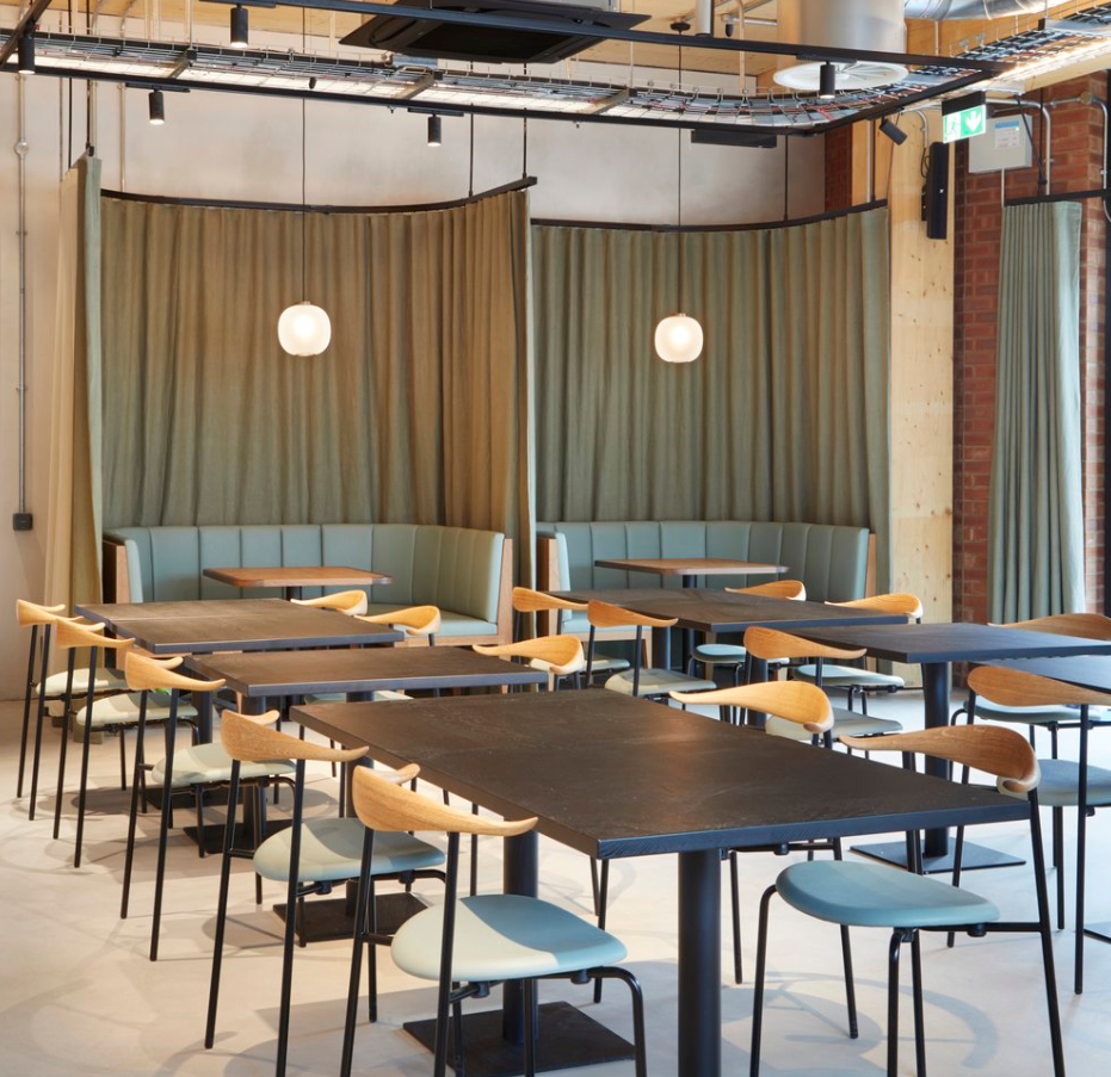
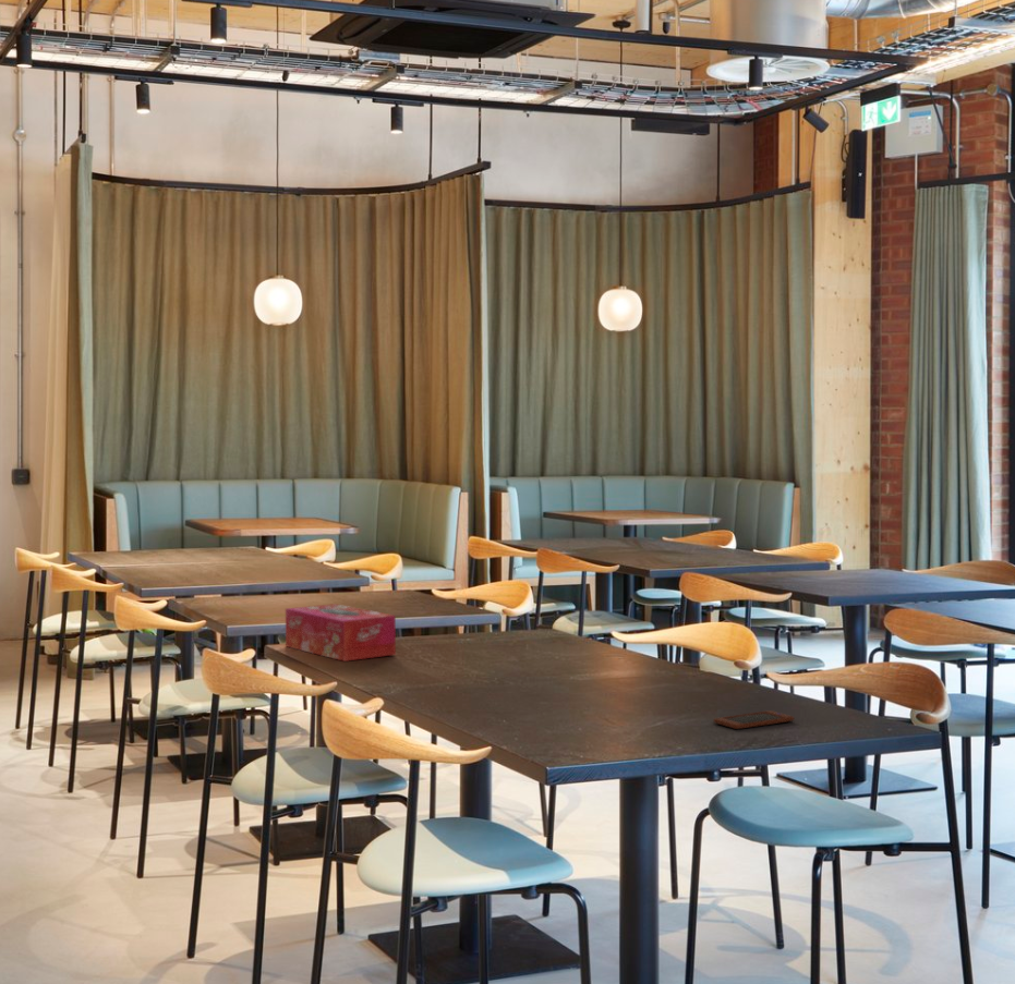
+ tissue box (339, 631)
+ smartphone (753, 719)
